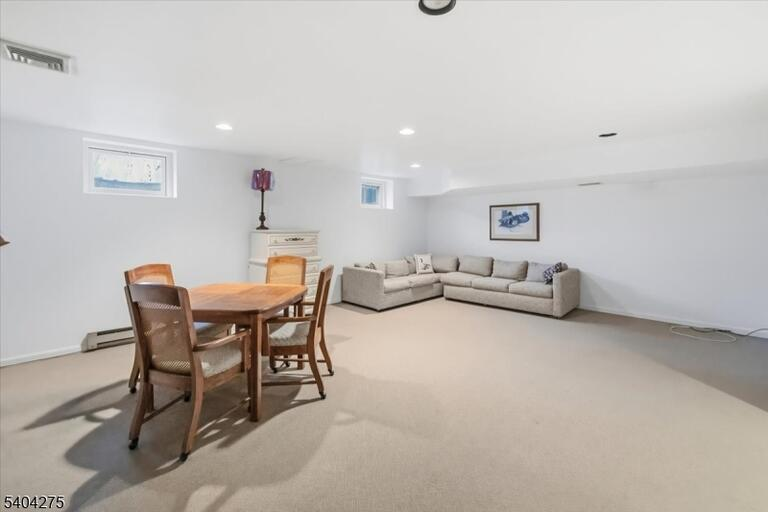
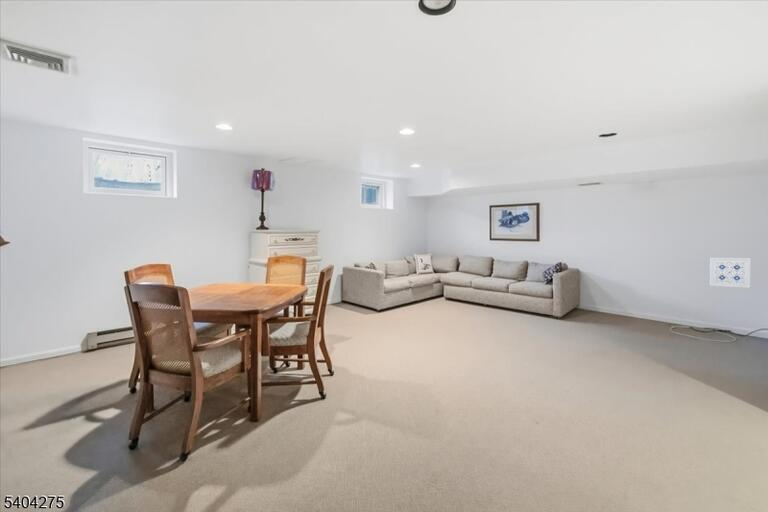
+ wall art (729, 272)
